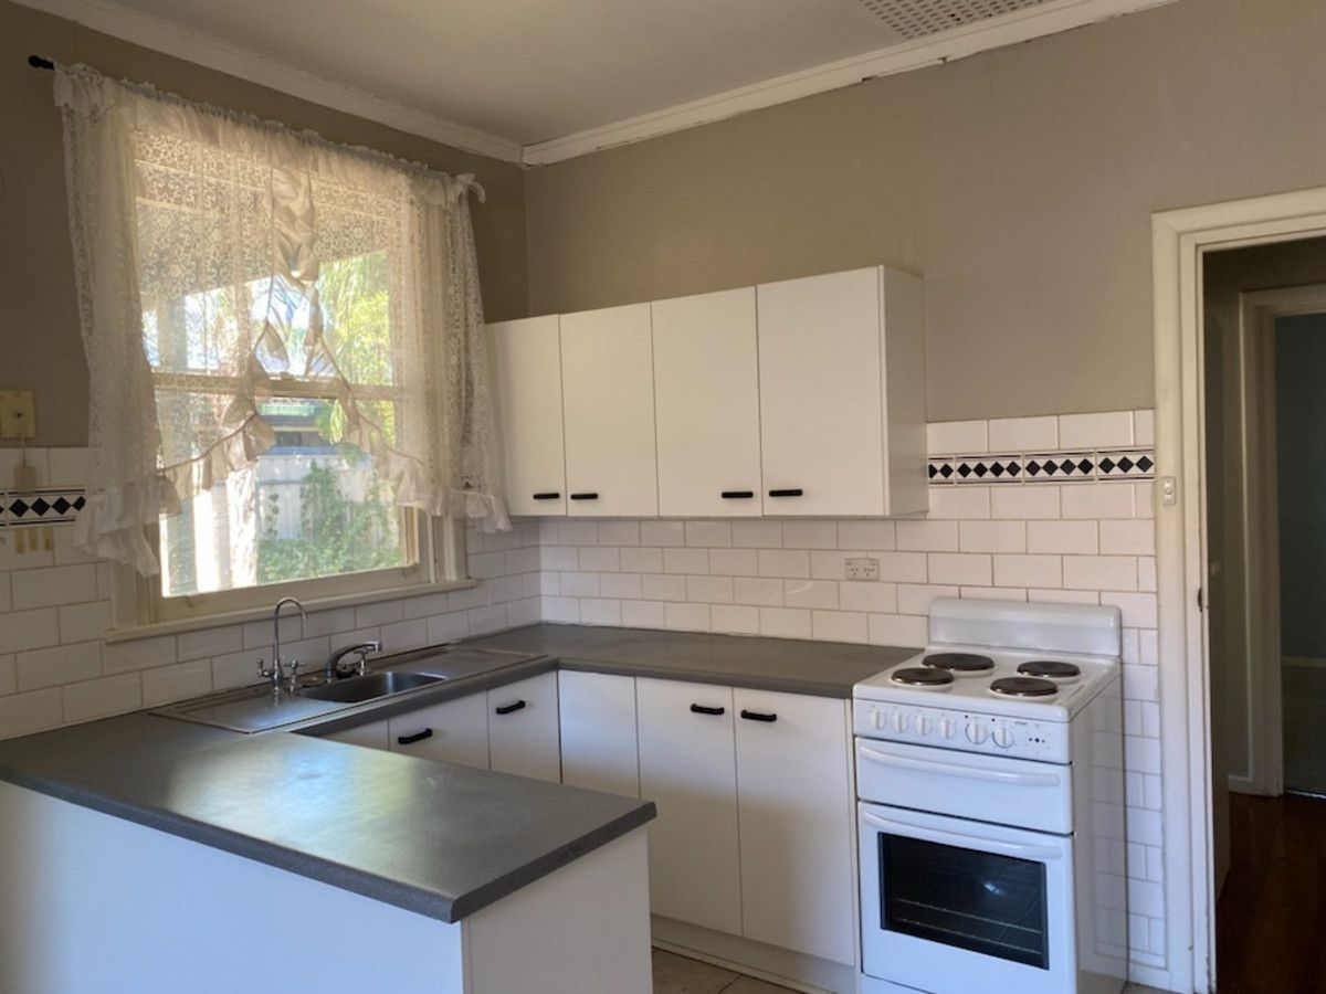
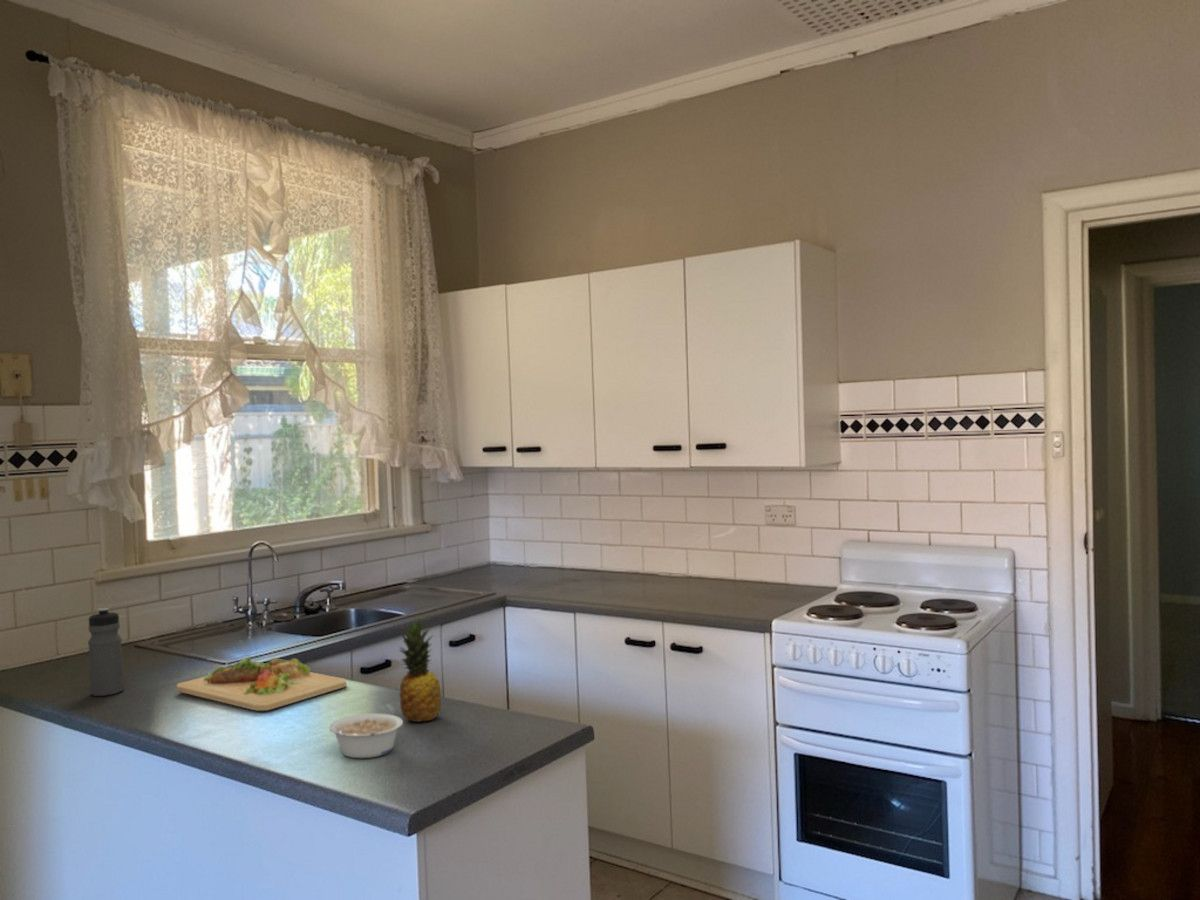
+ water bottle (105, 650)
+ cutting board (260, 673)
+ fruit (419, 668)
+ legume (368, 734)
